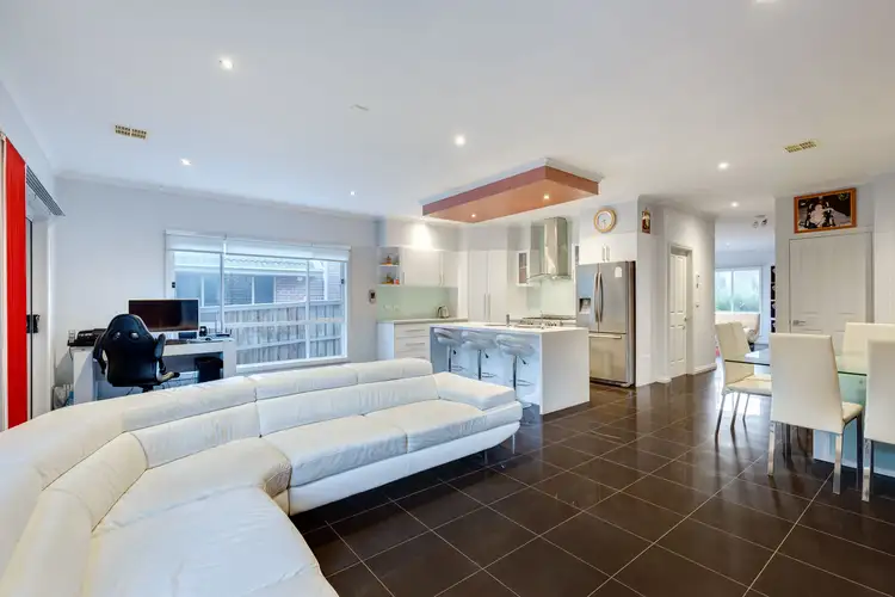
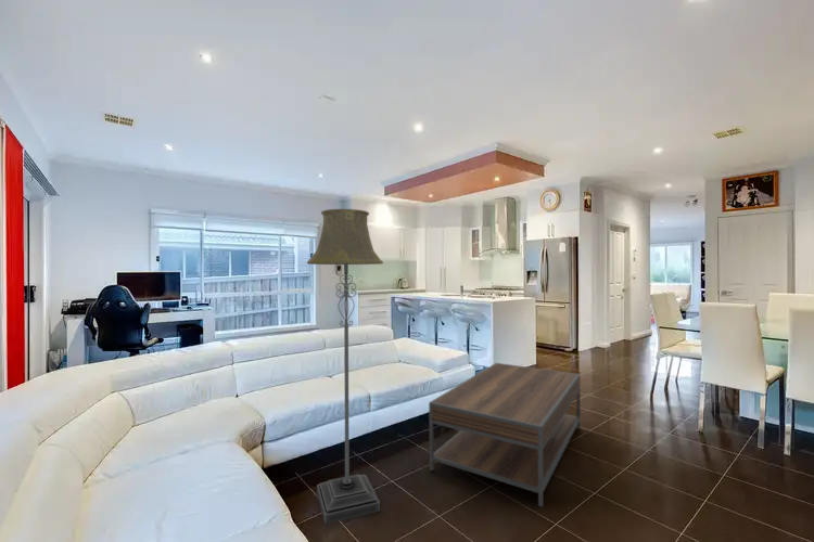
+ coffee table (510, 415)
+ floor lamp (345, 357)
